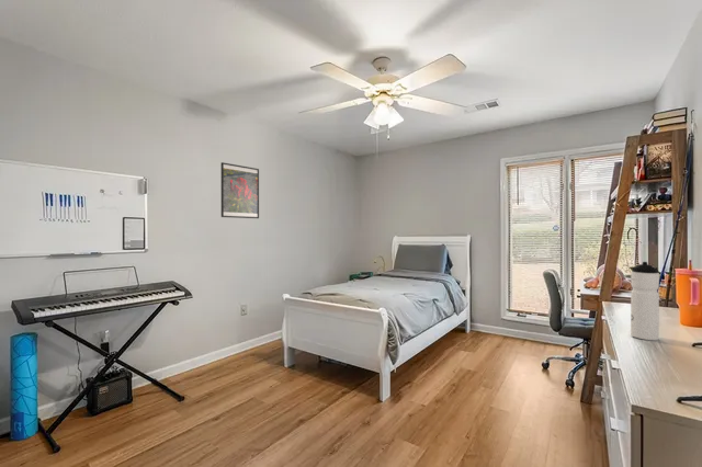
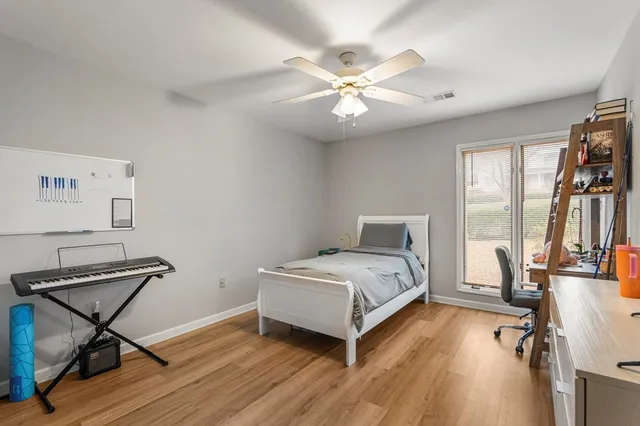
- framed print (240, 192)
- water bottle (644, 299)
